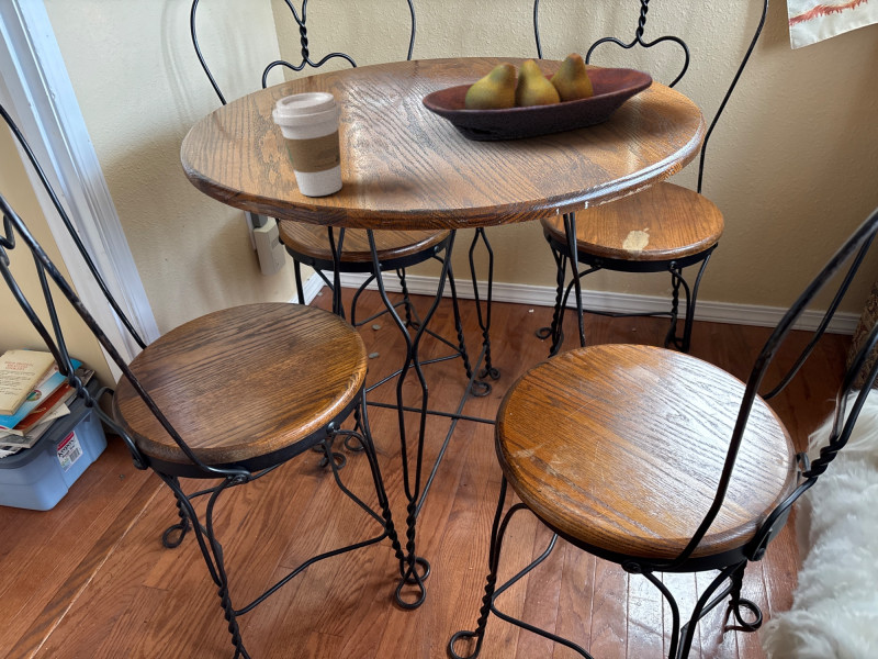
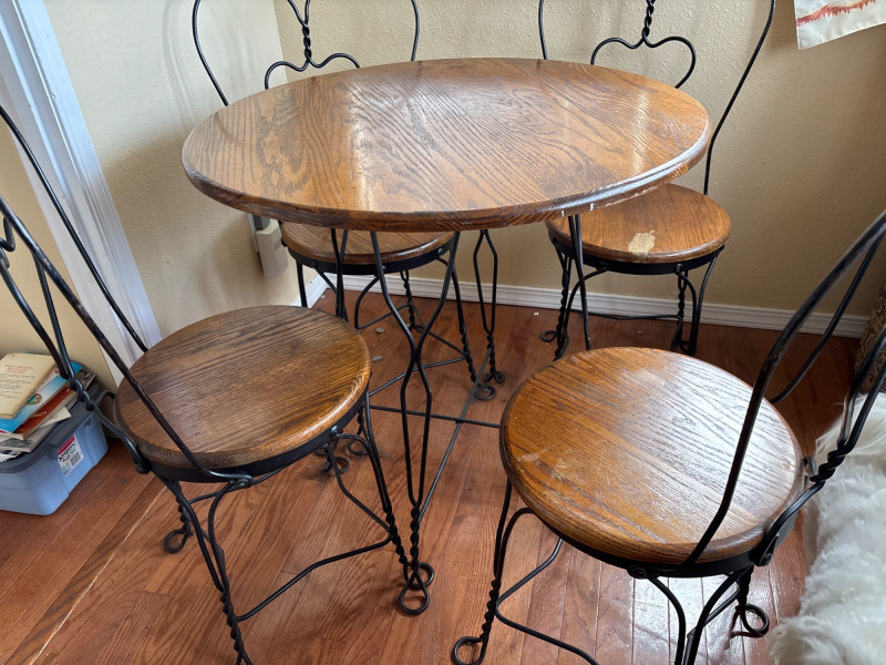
- fruit bowl (538, 91)
- coffee cup (313, 145)
